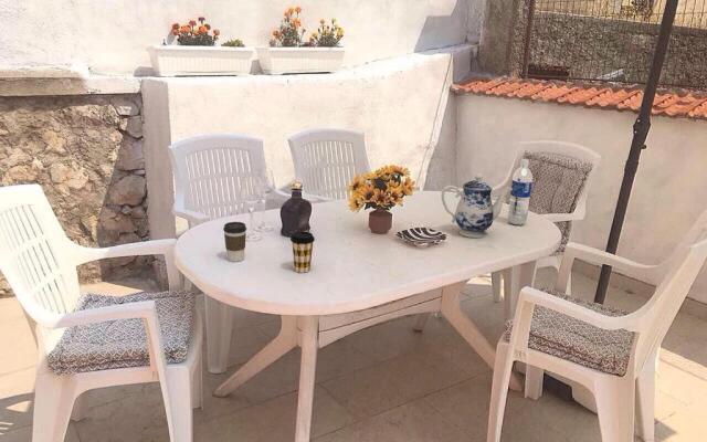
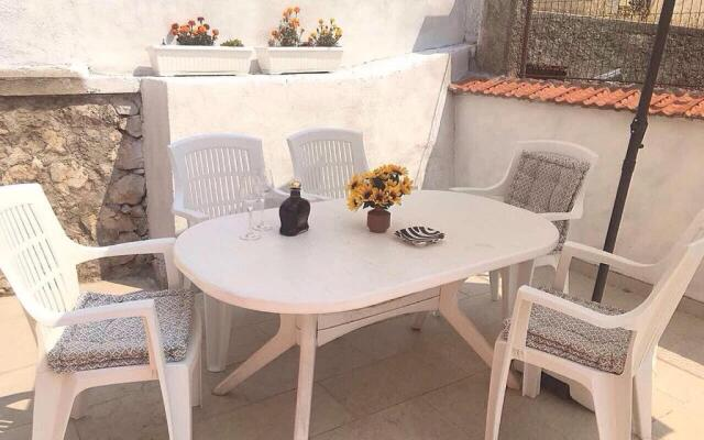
- coffee cup (302, 252)
- coffee cup (235, 241)
- water bottle (520, 191)
- teapot (475, 203)
